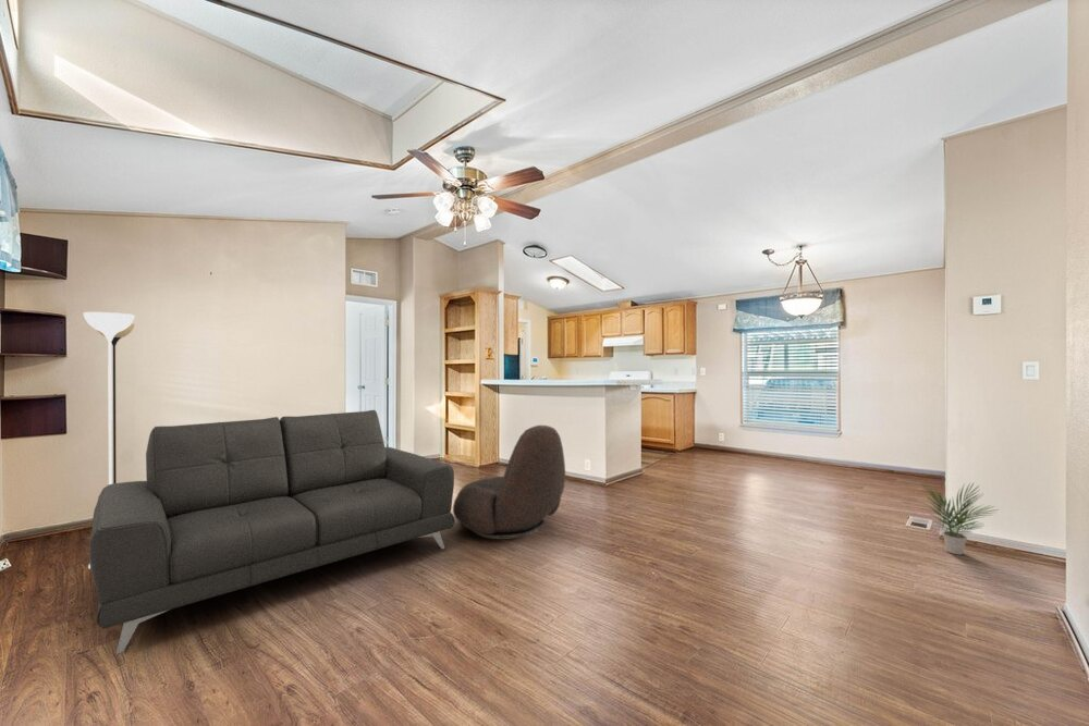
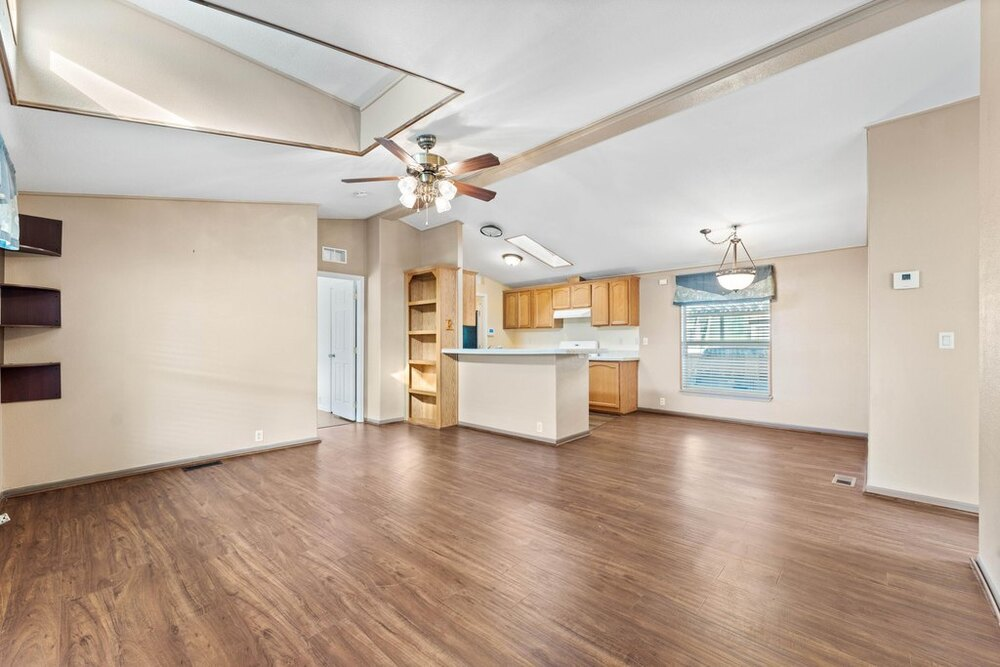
- sofa (293, 492)
- armchair (510, 472)
- floor lamp (111, 430)
- potted plant (953, 517)
